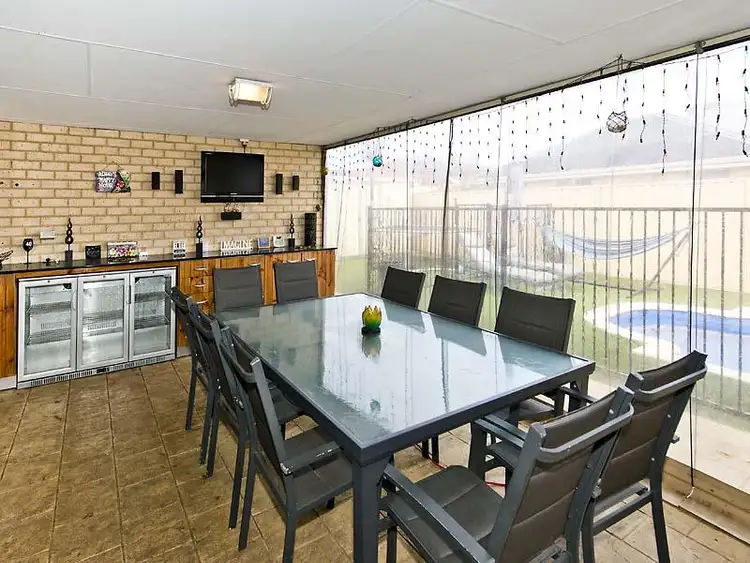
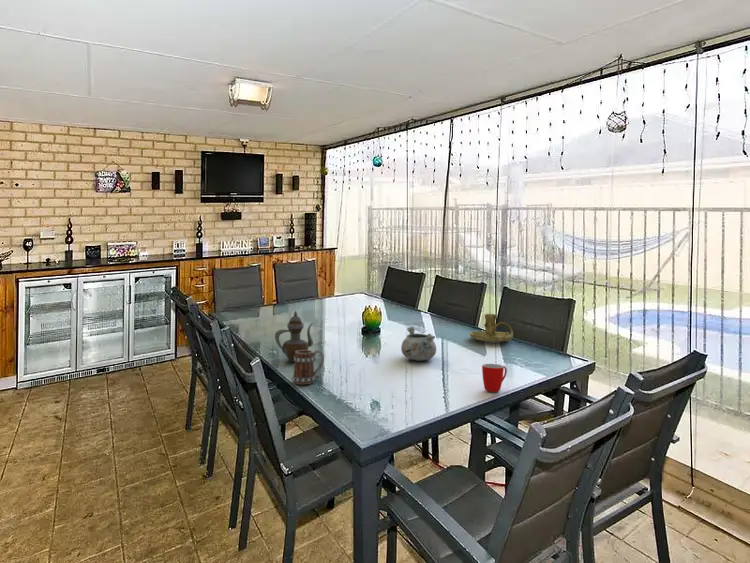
+ teapot (294, 335)
+ candle holder (493, 328)
+ mug (495, 377)
+ mug (308, 366)
+ decorative bowl (418, 344)
